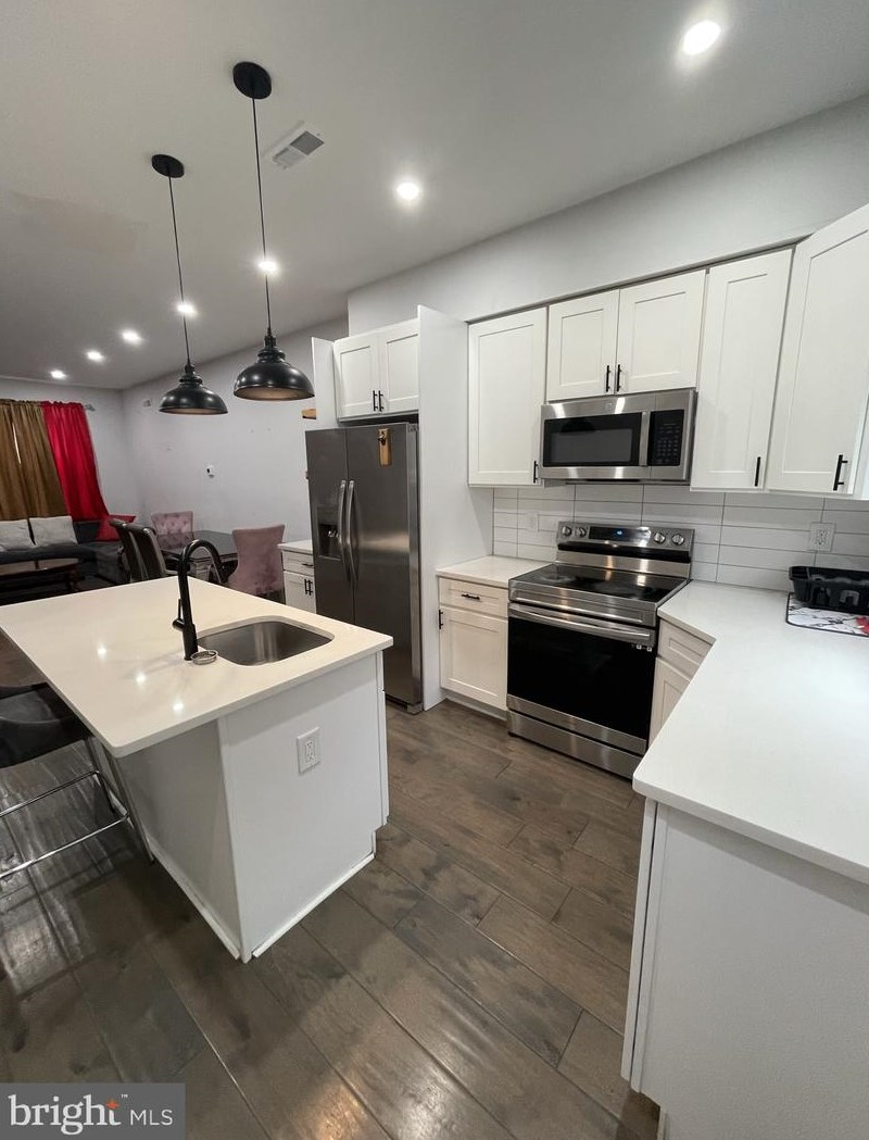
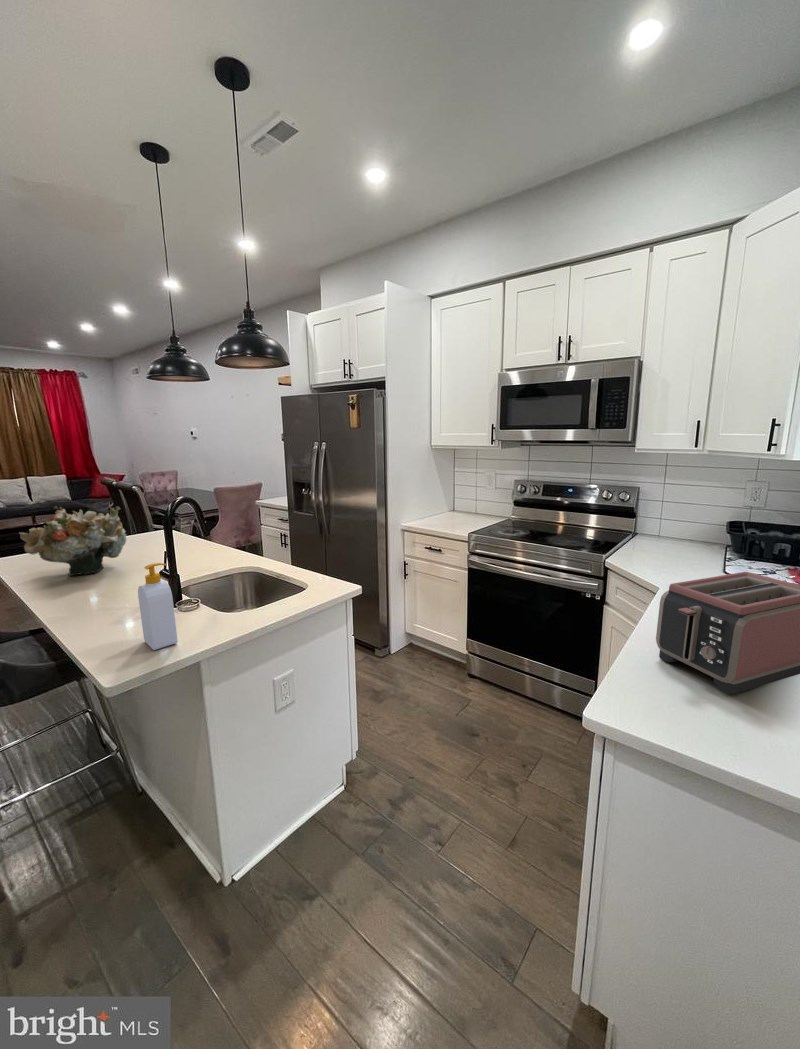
+ flower arrangement (78, 540)
+ soap bottle (157, 603)
+ toaster (732, 628)
